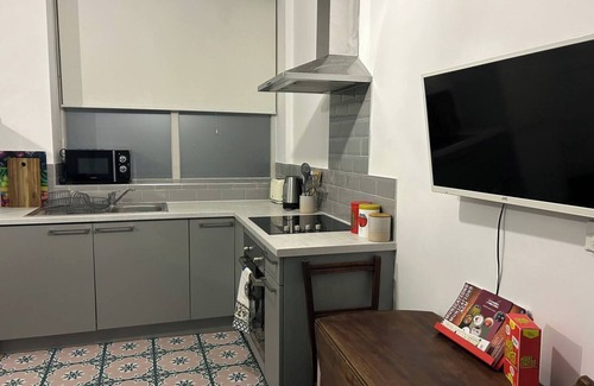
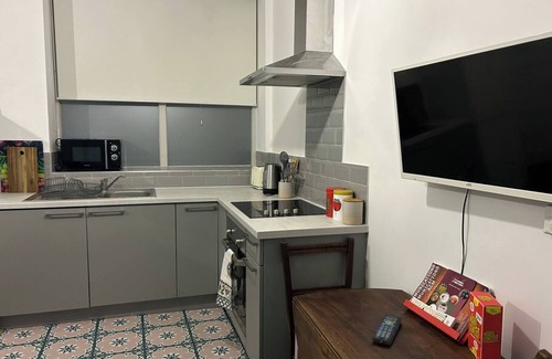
+ remote control (388, 327)
